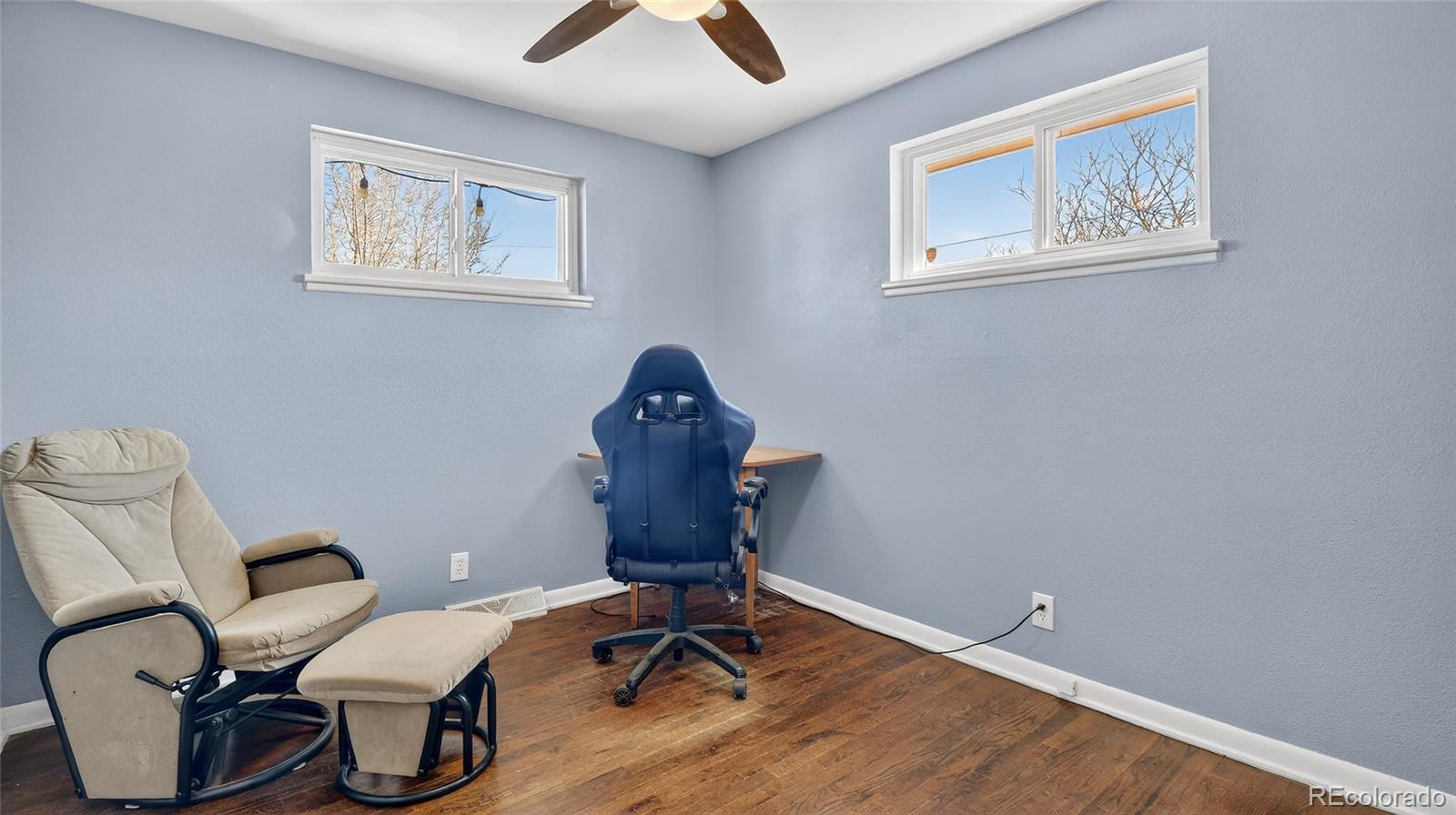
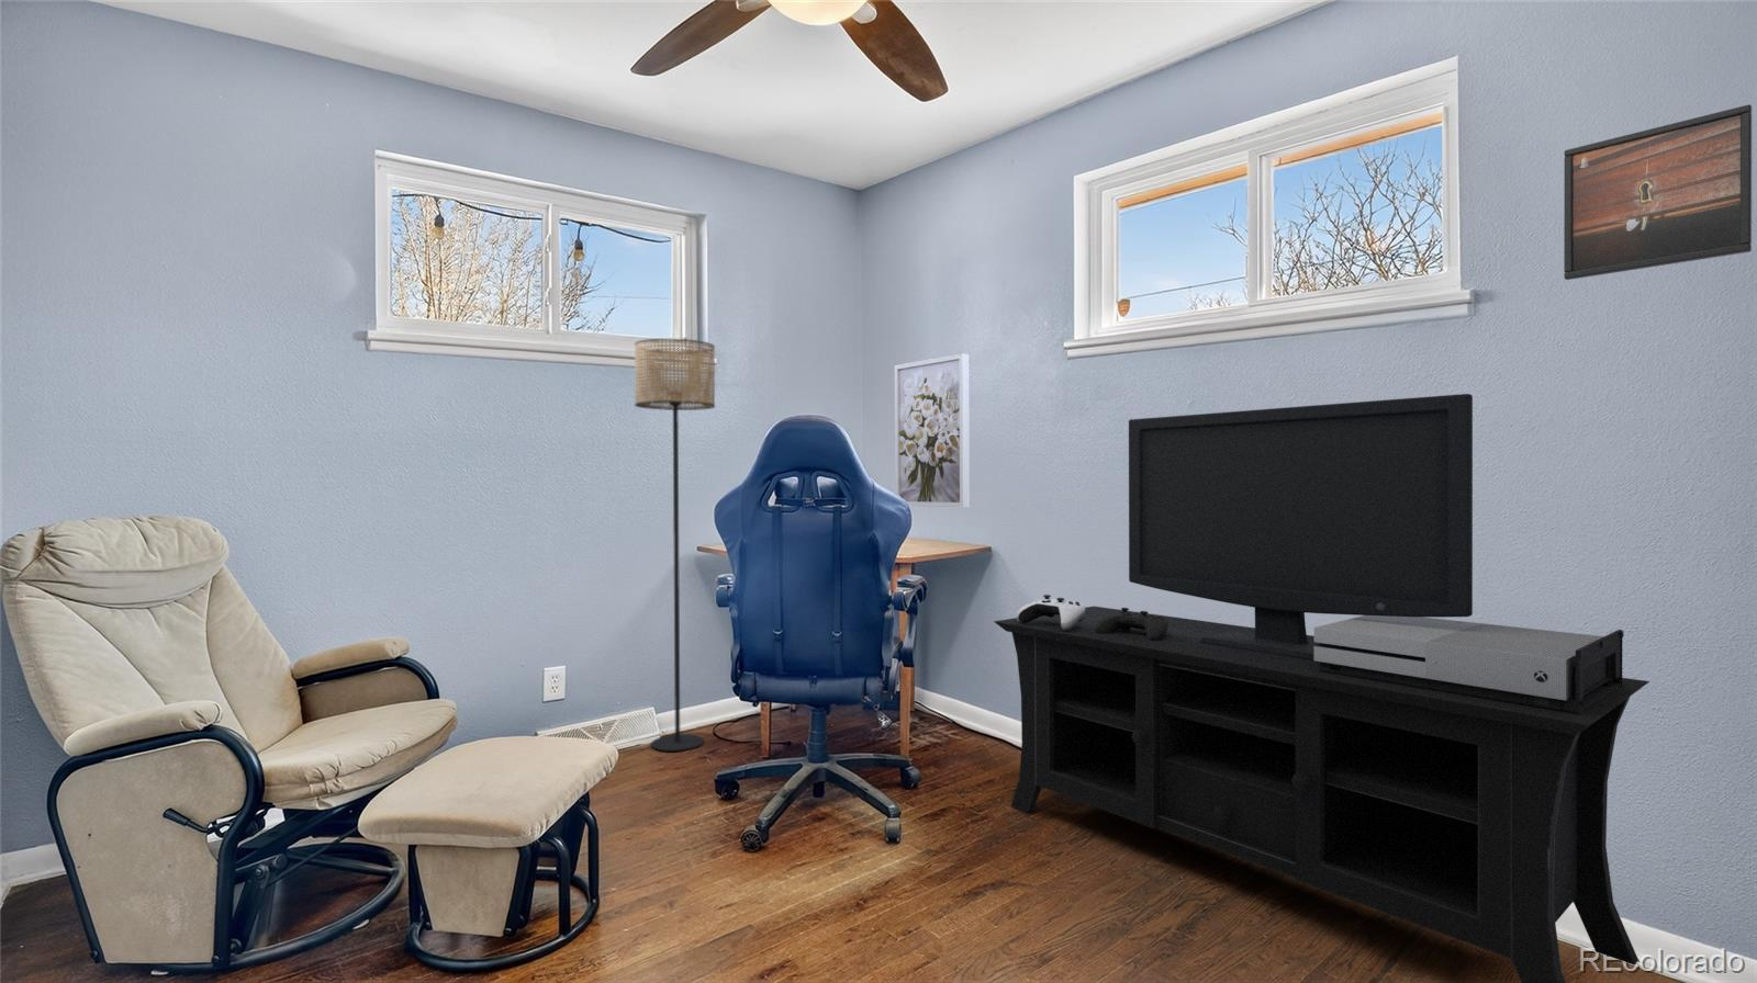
+ floor lamp (676, 544)
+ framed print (1652, 198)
+ wall art (930, 432)
+ media console (1260, 642)
